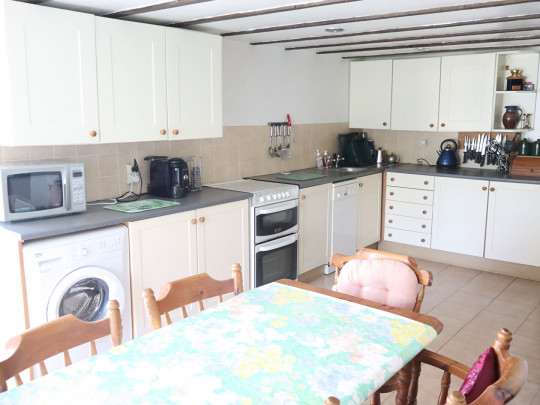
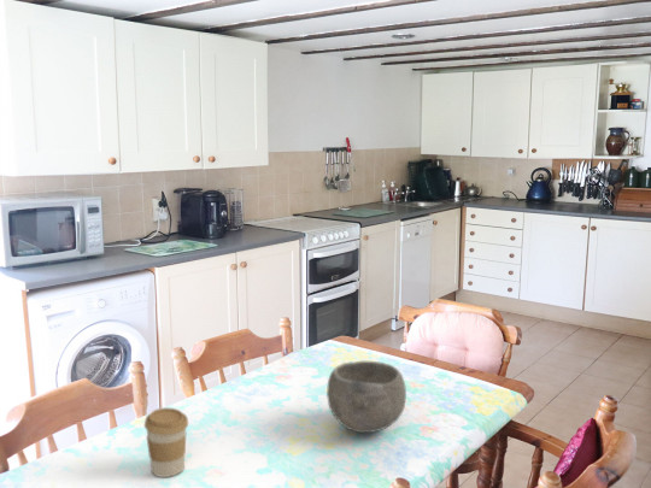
+ coffee cup (166, 441)
+ bowl (365, 399)
